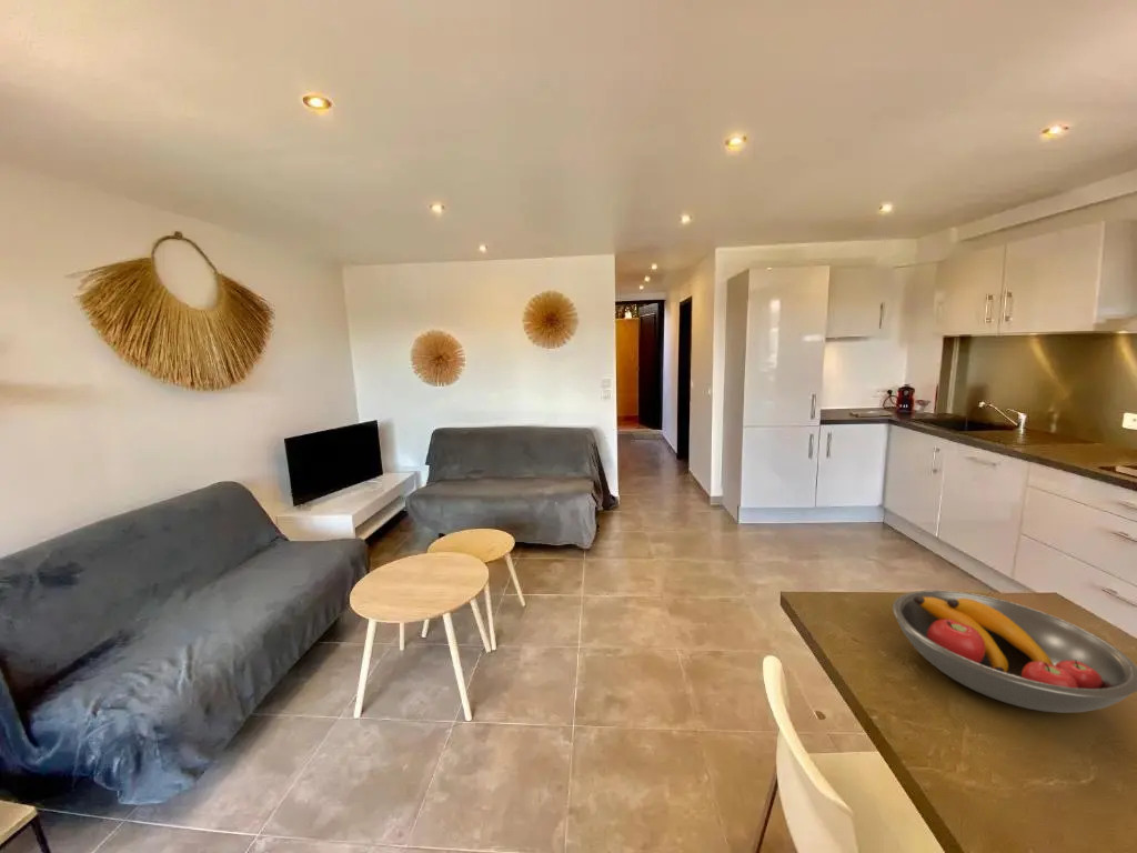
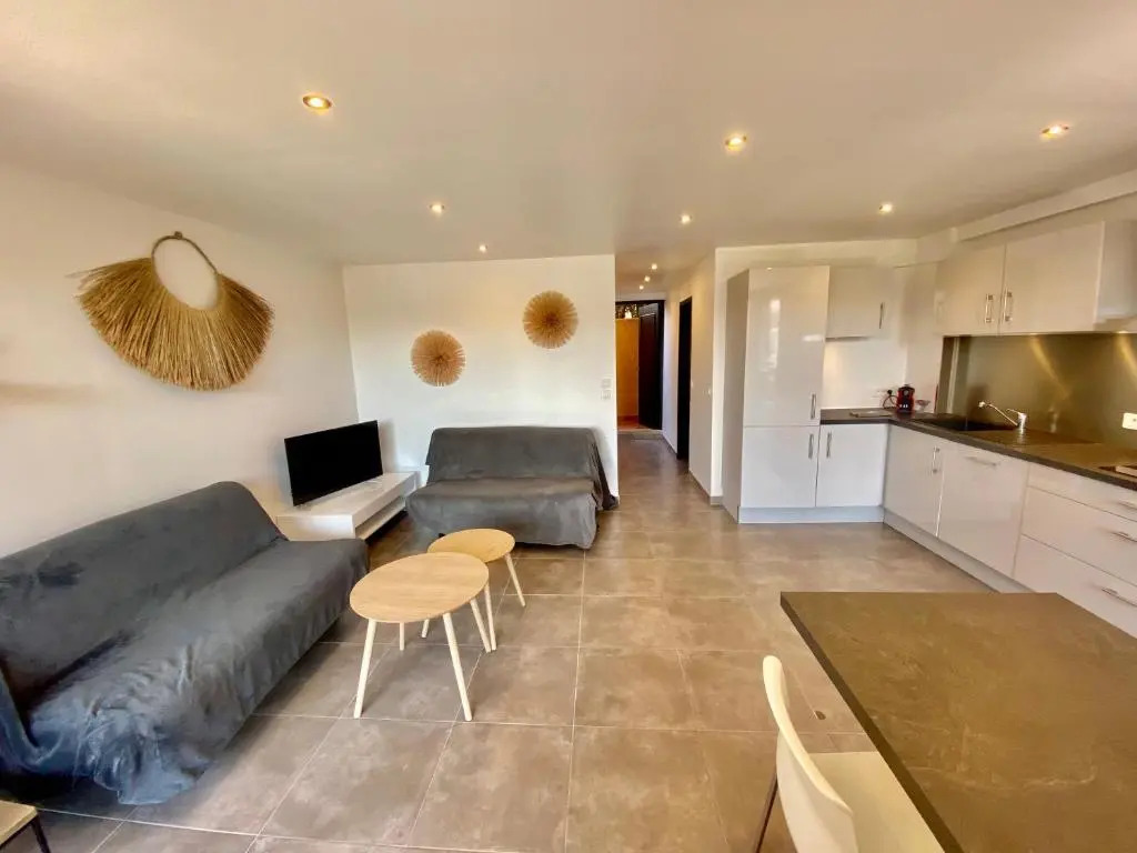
- fruit bowl (998, 649)
